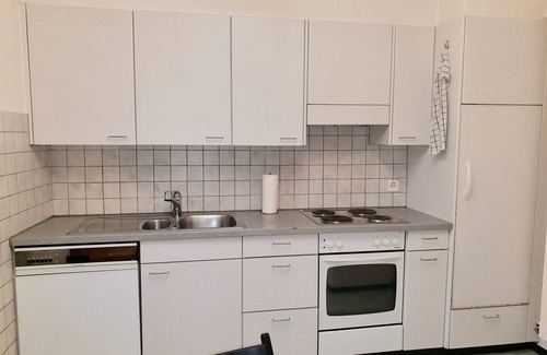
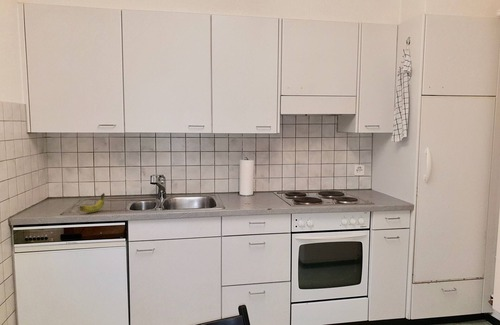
+ fruit (93, 205)
